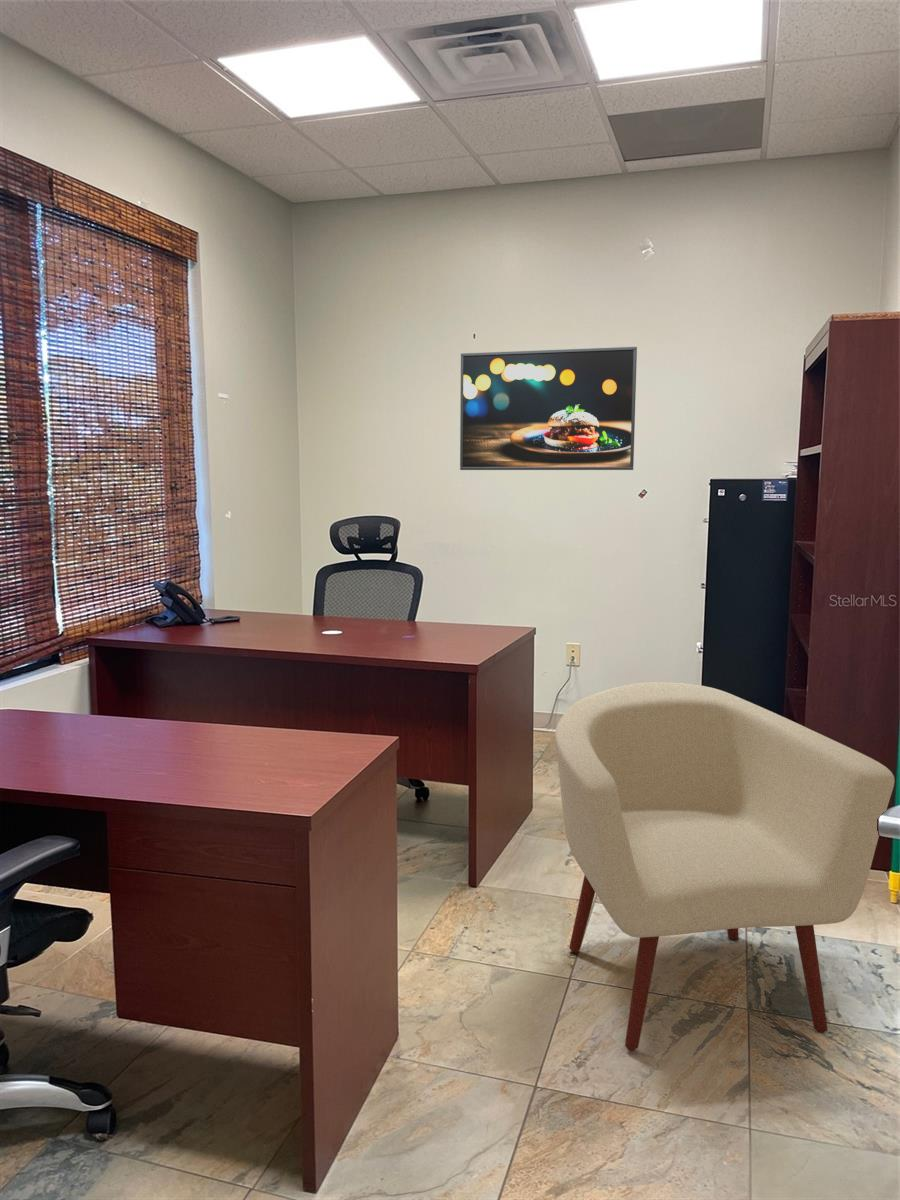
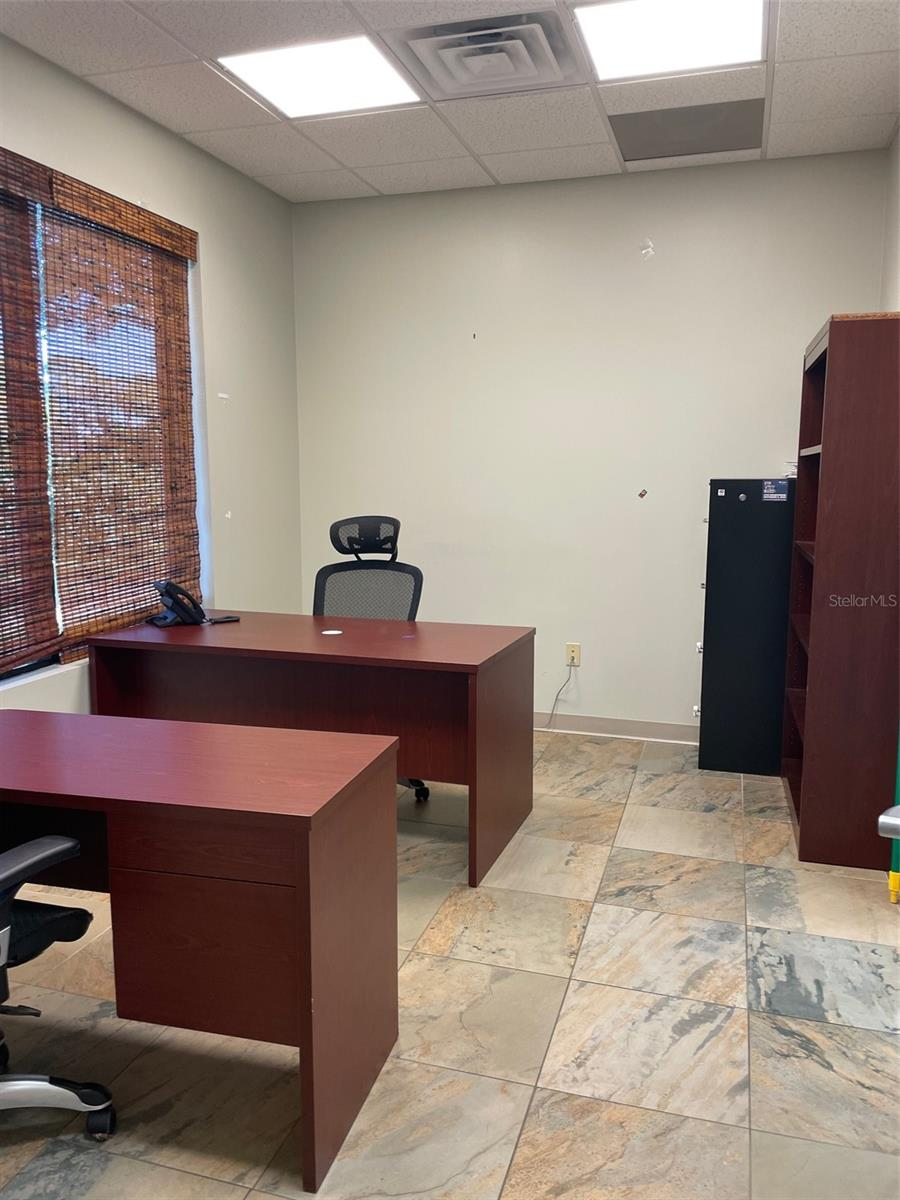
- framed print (545, 410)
- armchair (684, 844)
